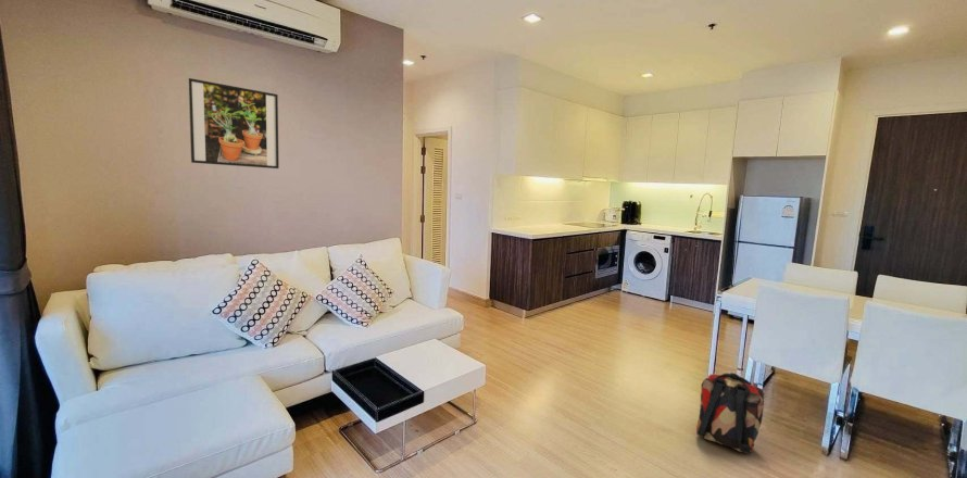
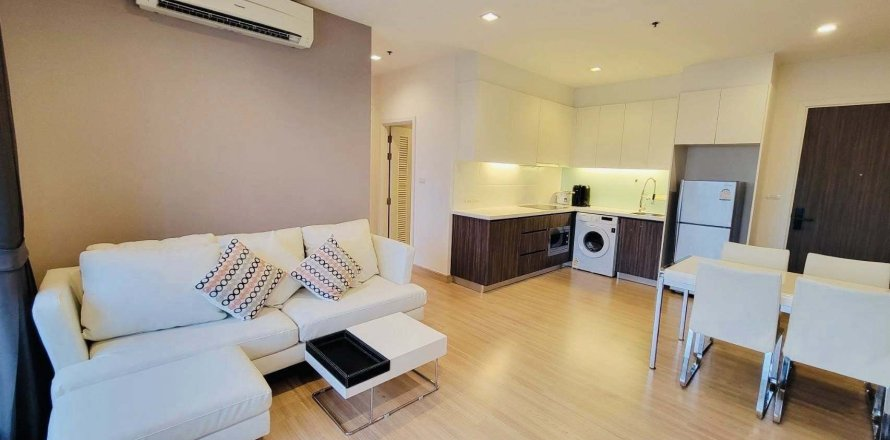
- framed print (236, 126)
- backpack (729, 408)
